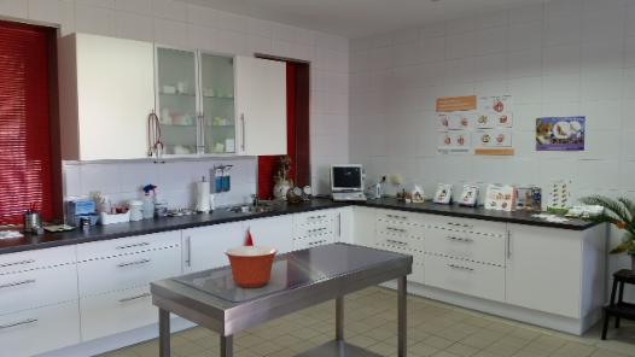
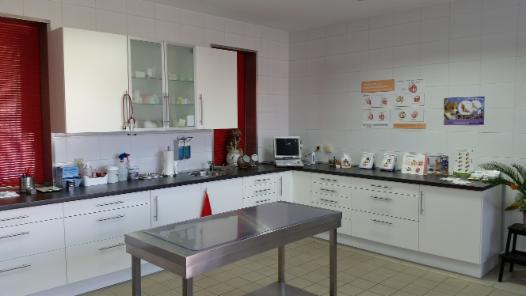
- mixing bowl (251, 267)
